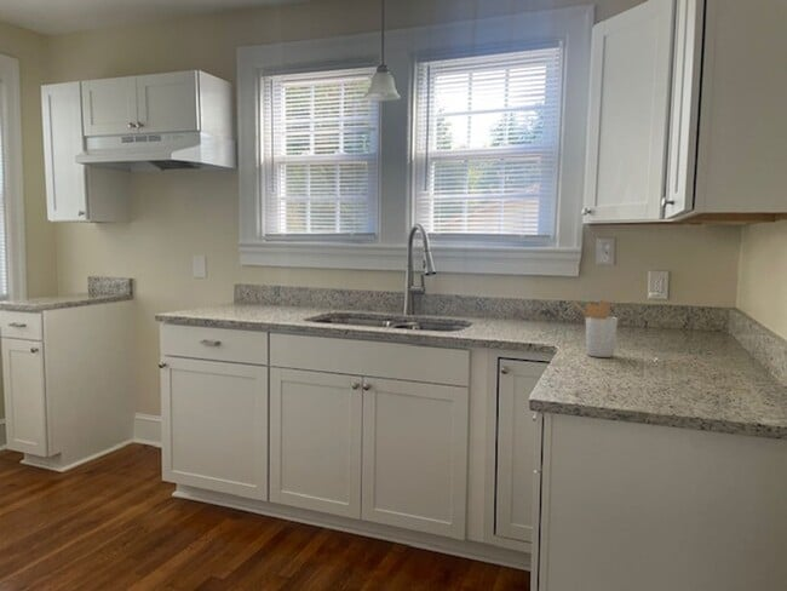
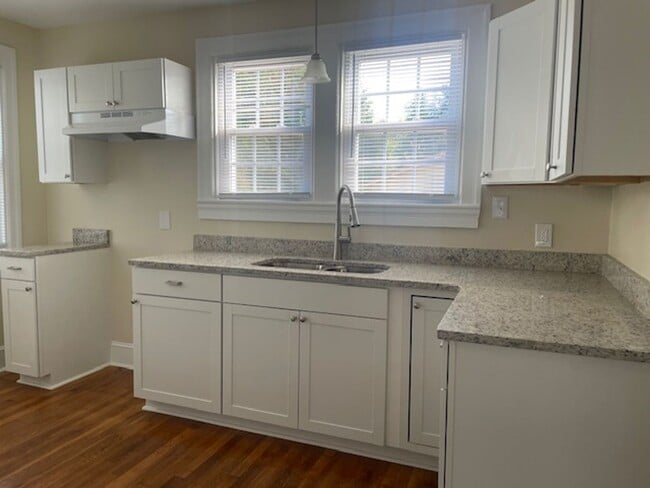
- utensil holder (592, 326)
